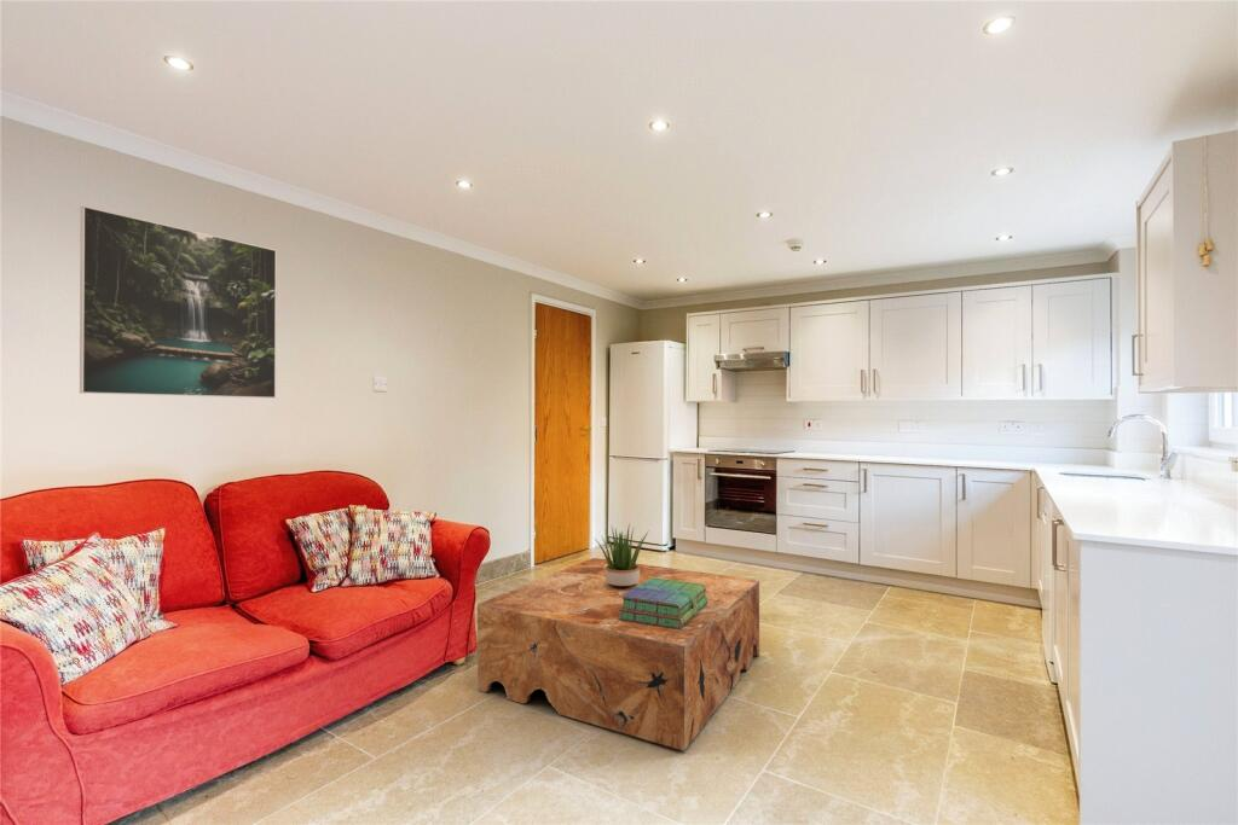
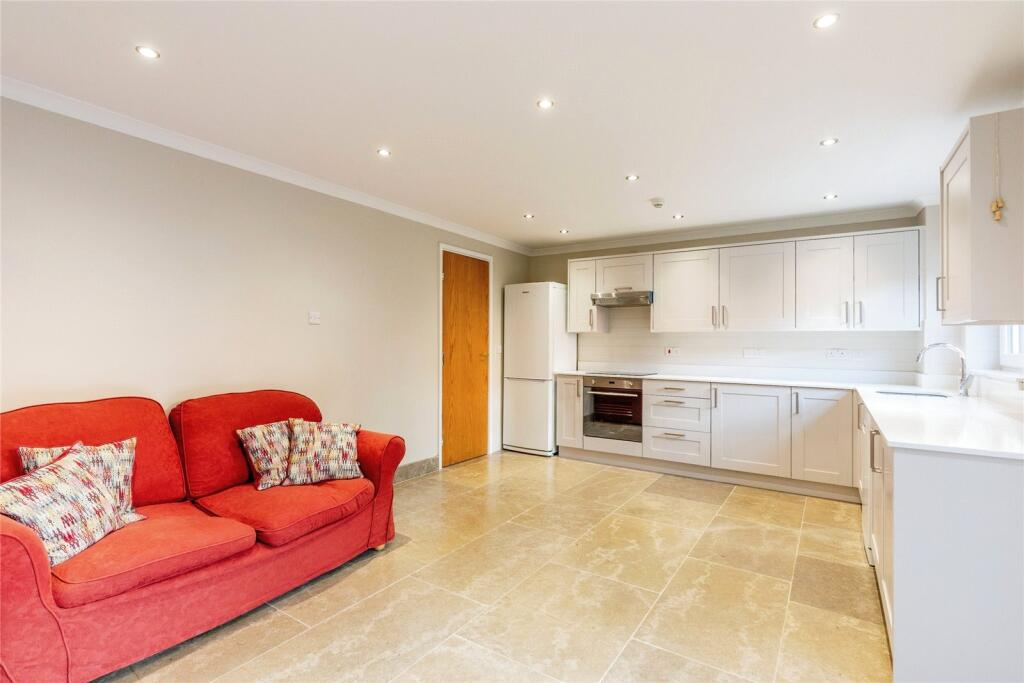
- coffee table (627, 631)
- stack of books (664, 599)
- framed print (189, 313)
- potted plant (621, 554)
